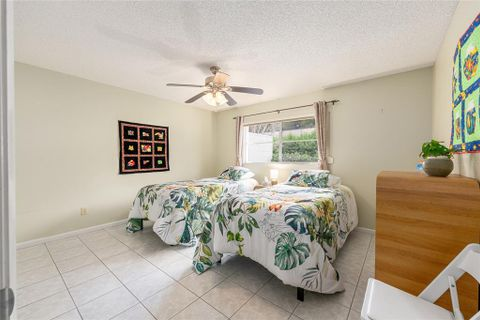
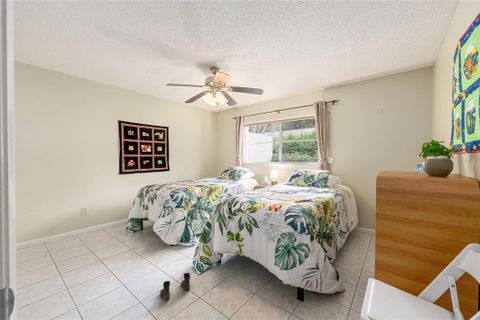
+ boots (169, 283)
